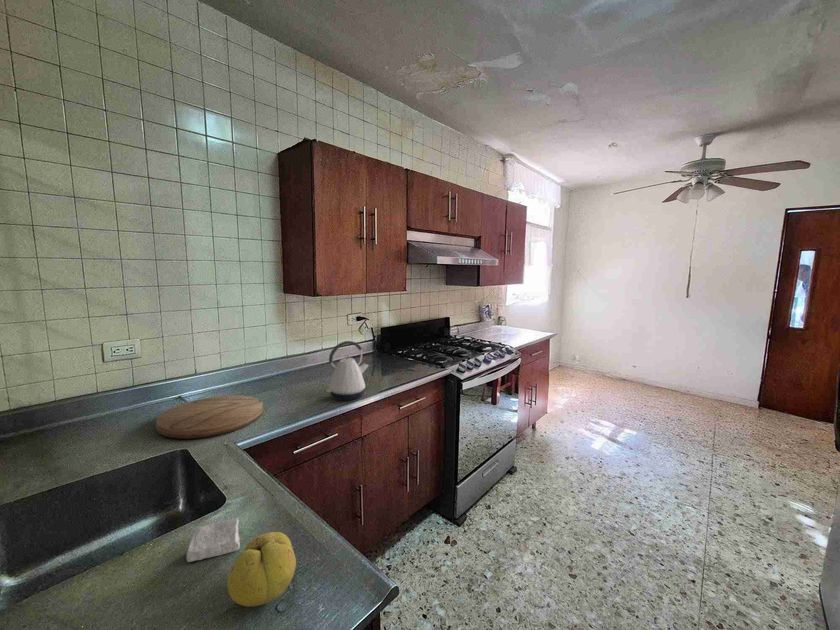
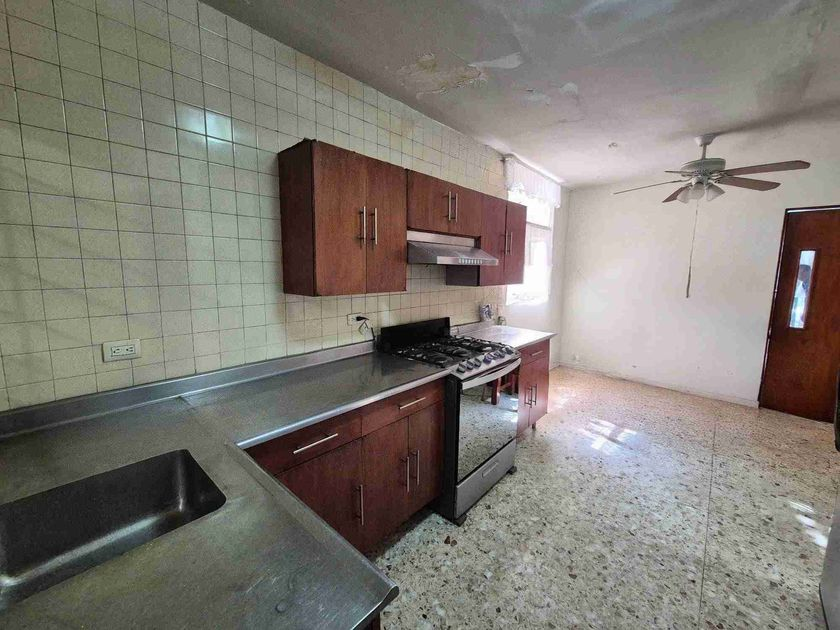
- cutting board (213, 414)
- fruit (263, 568)
- kettle (348, 368)
- soap bar (213, 538)
